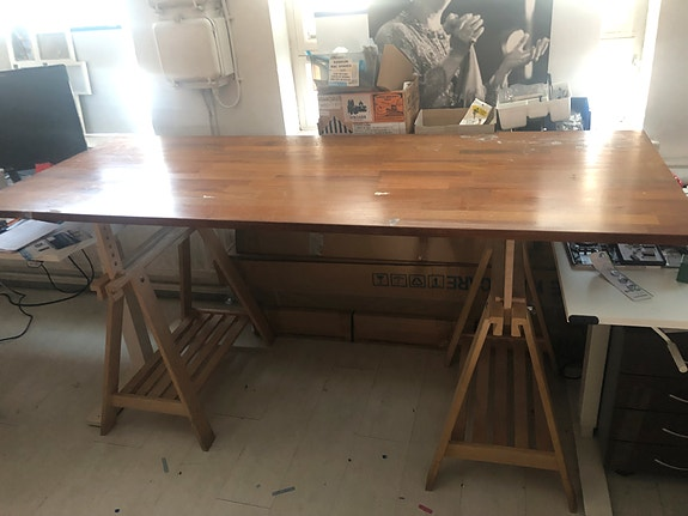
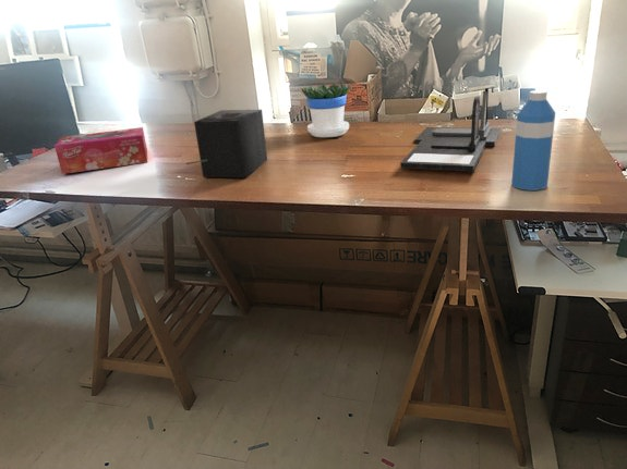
+ water bottle (533, 139)
+ flowerpot (327, 111)
+ desk organizer (451, 127)
+ speaker (224, 145)
+ tissue box (104, 149)
